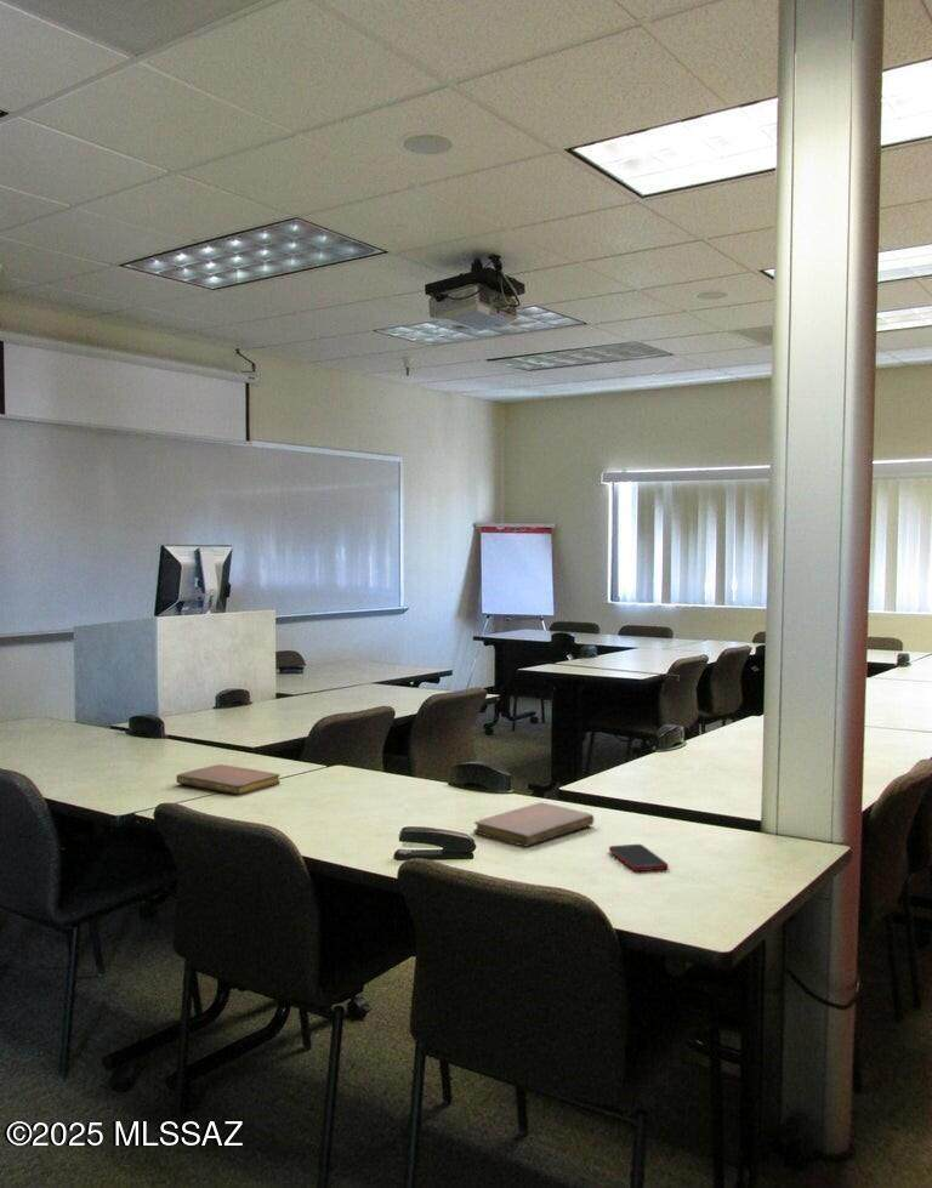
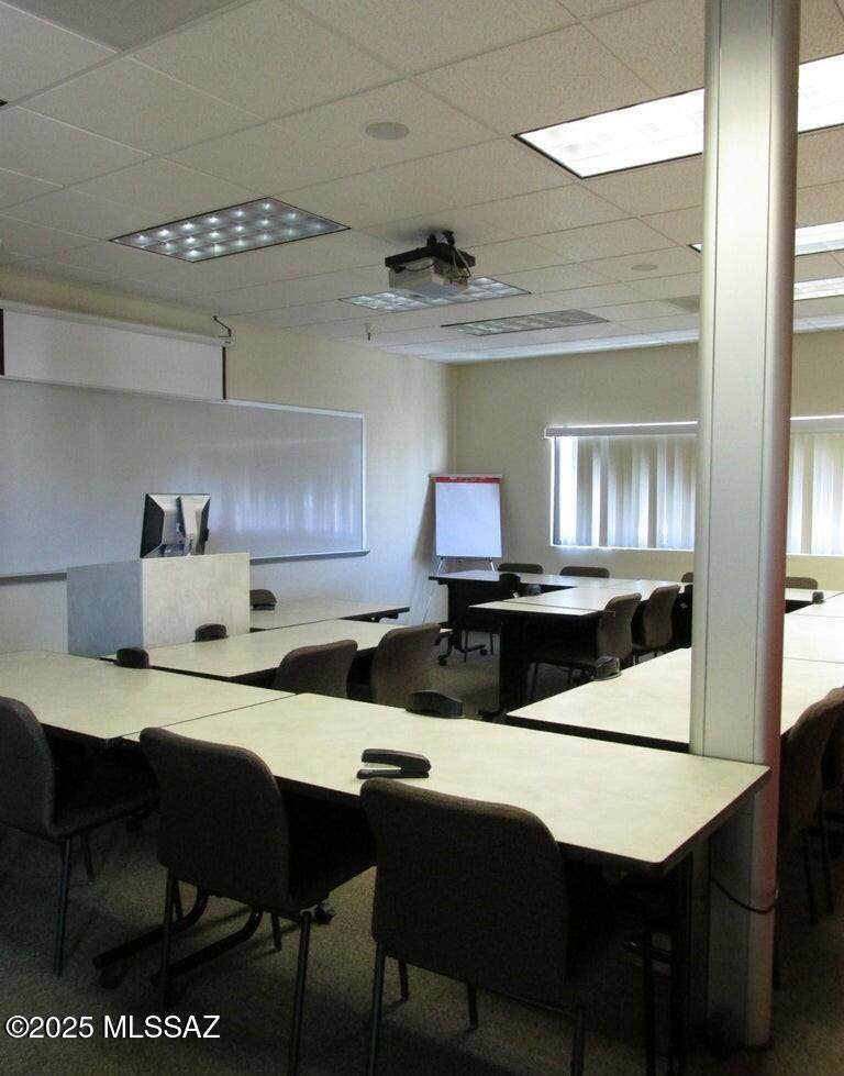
- notebook (534, 823)
- cell phone (637, 857)
- notebook (228, 778)
